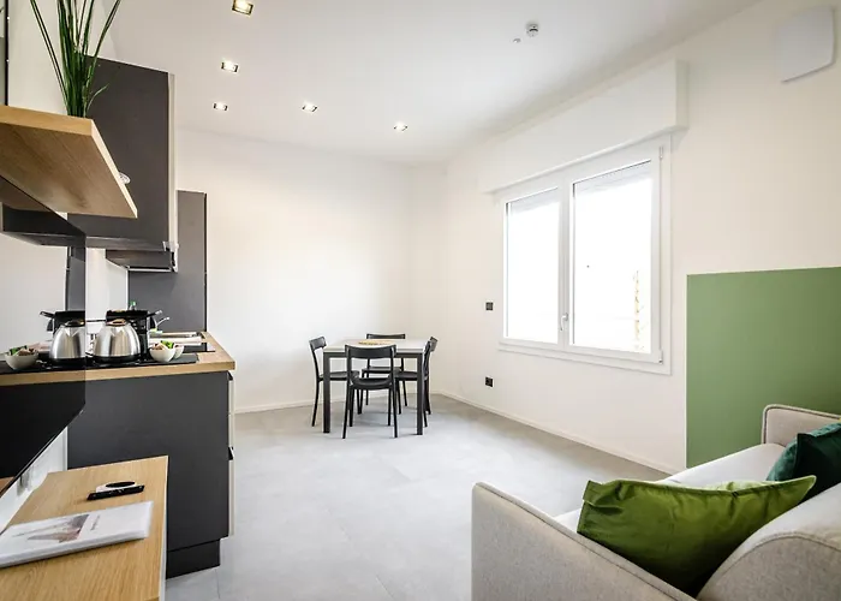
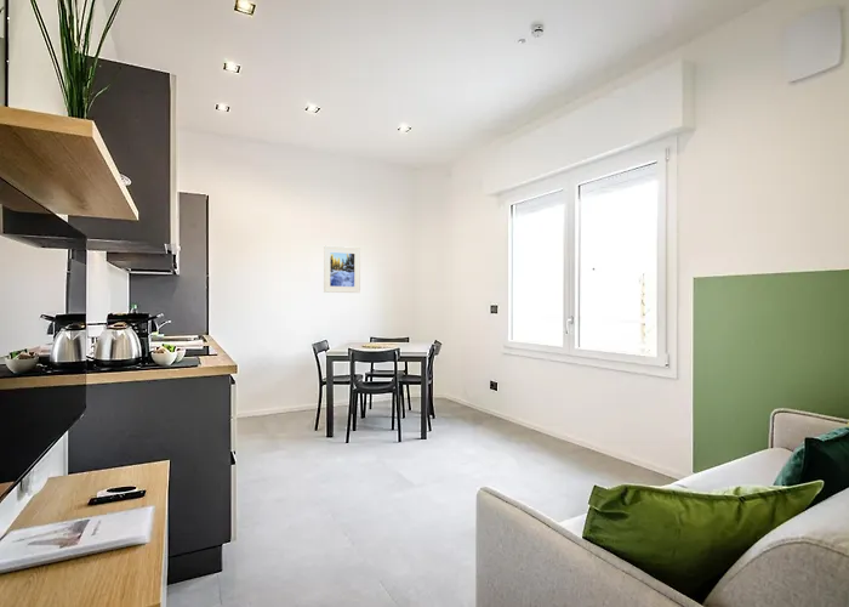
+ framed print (342, 270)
